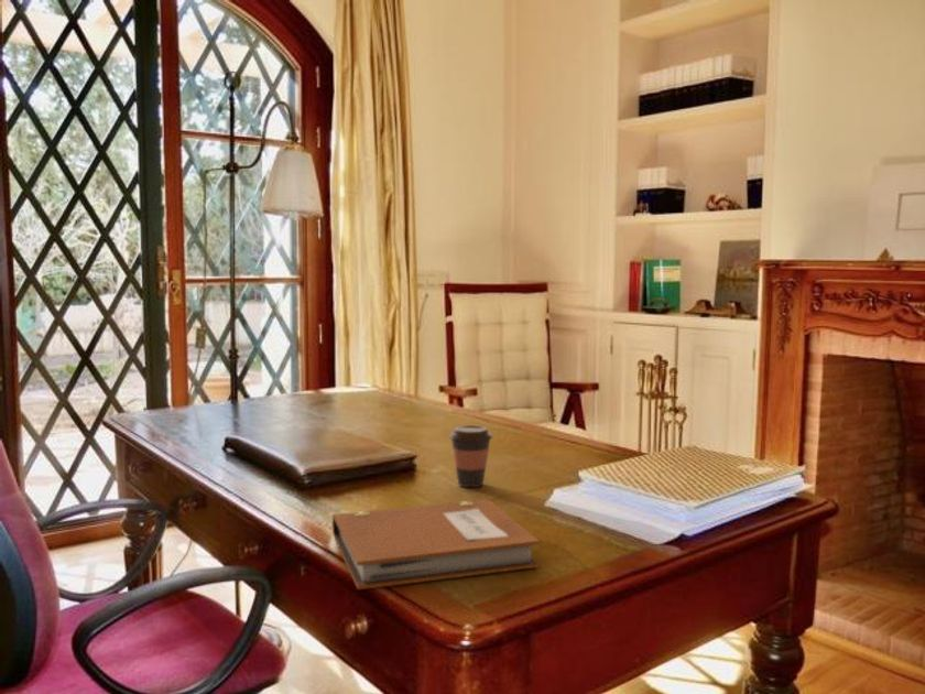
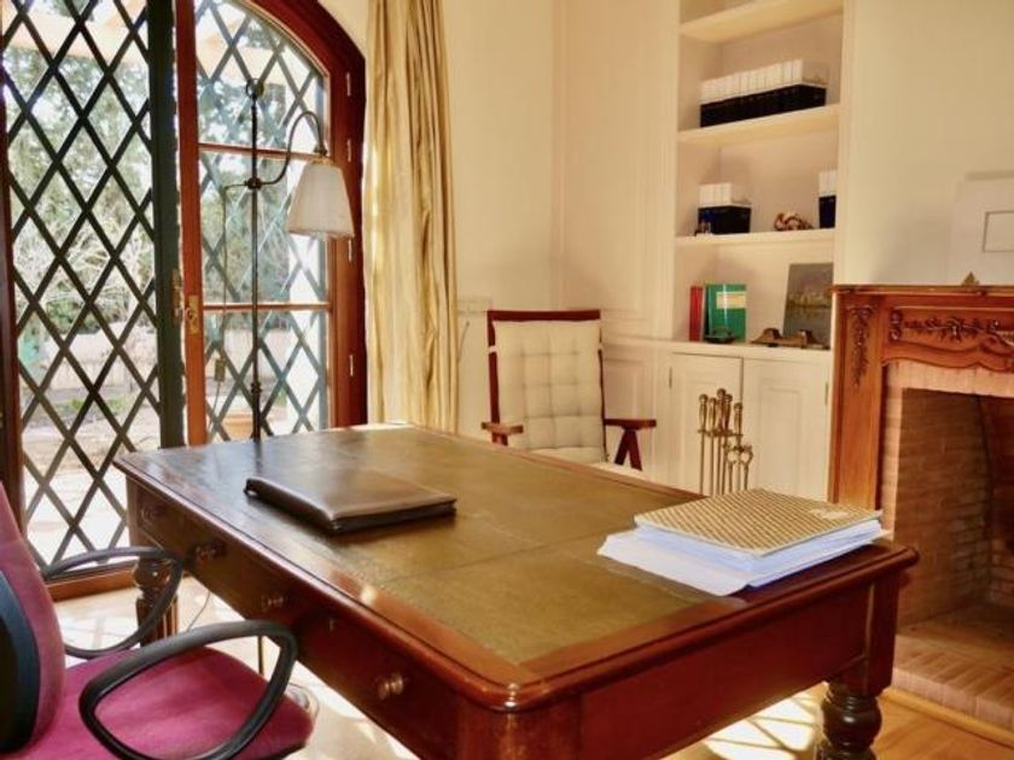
- coffee cup (470, 456)
- notebook (434, 536)
